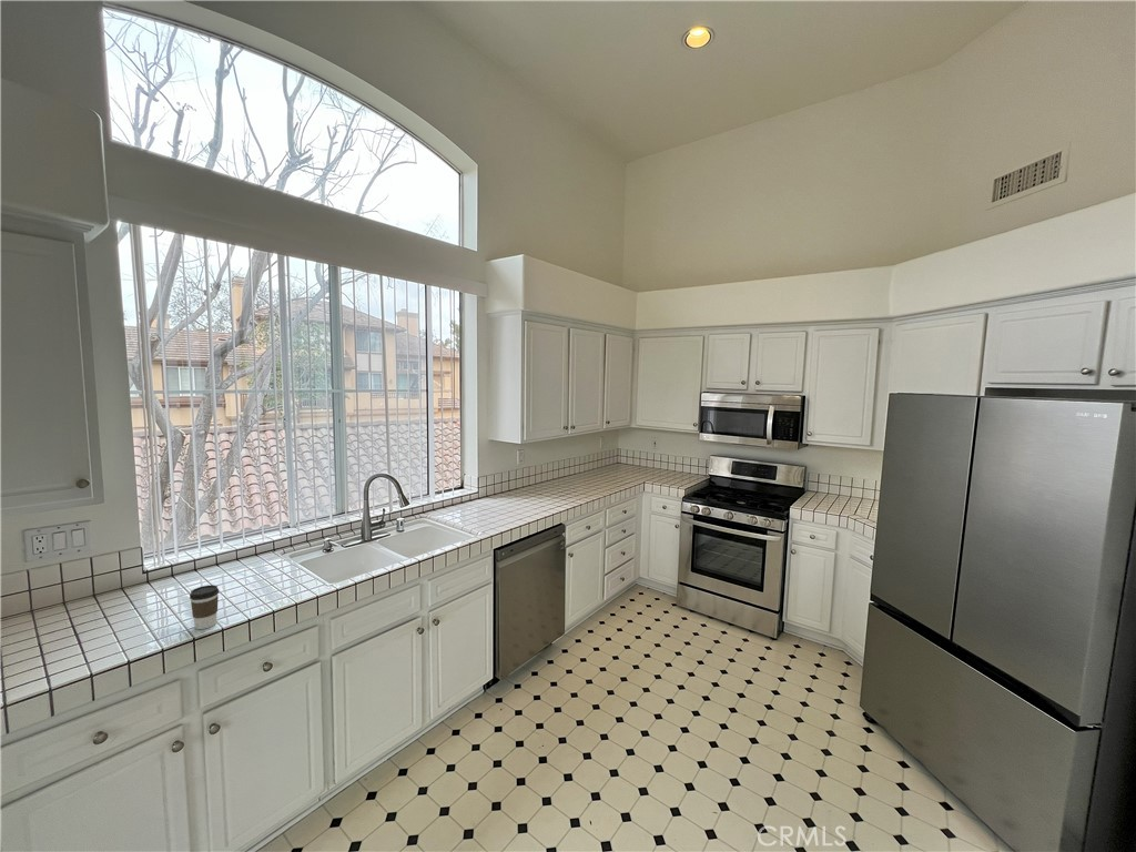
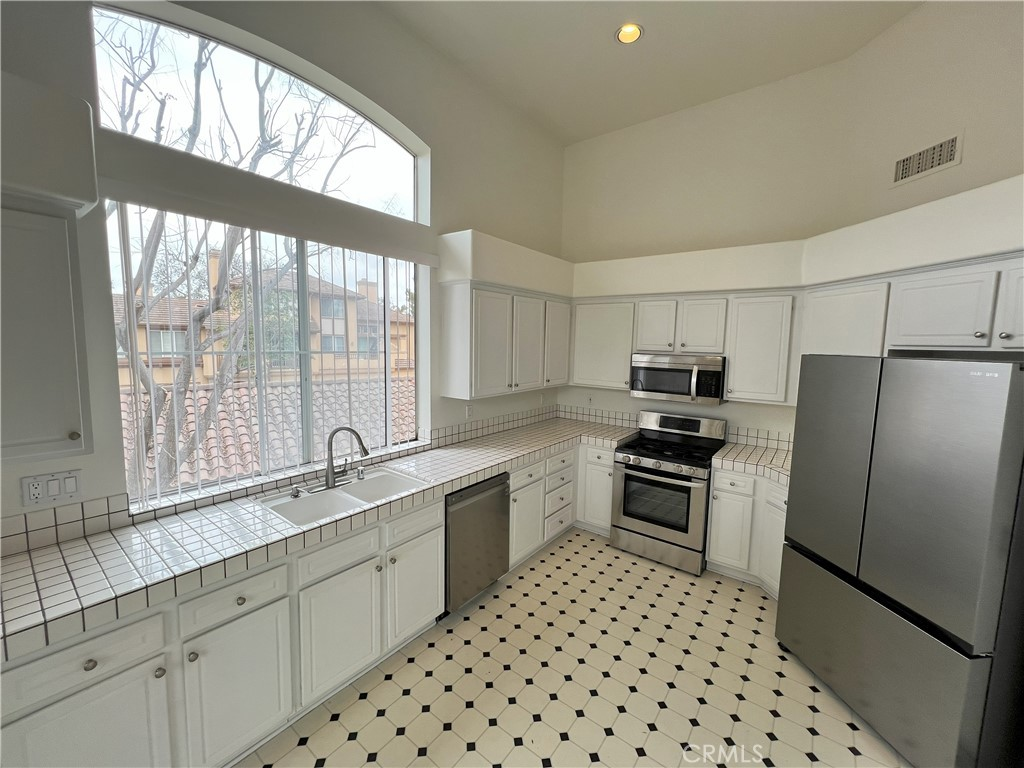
- coffee cup (204, 607)
